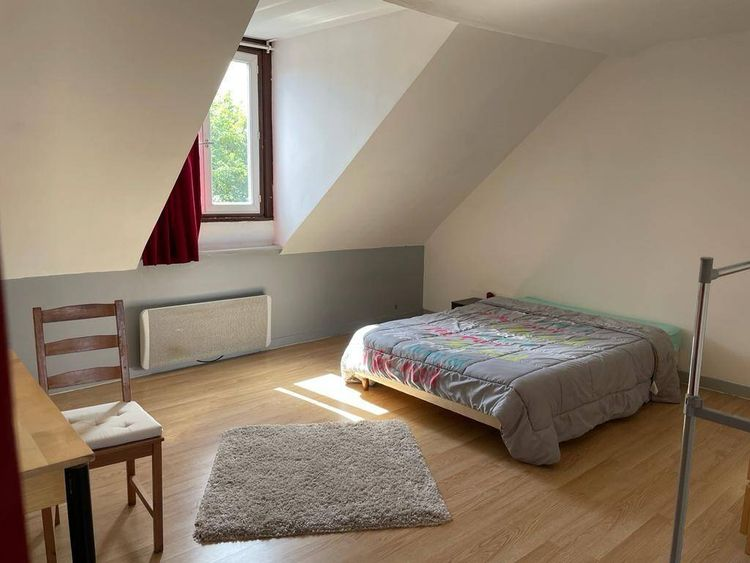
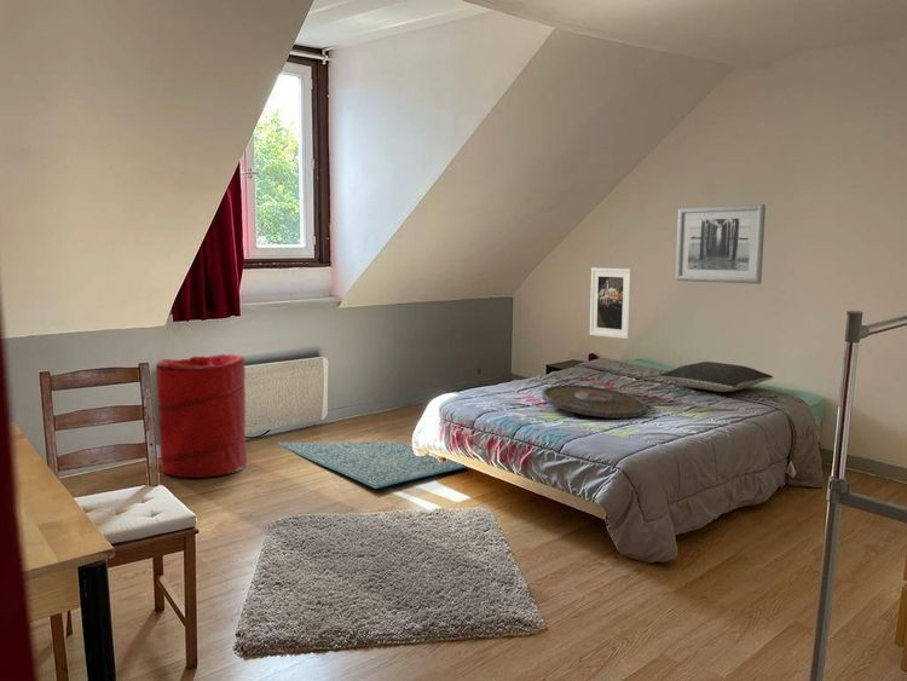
+ rug (359, 451)
+ laundry hamper (202, 411)
+ wall art (717, 244)
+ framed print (610, 302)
+ pillow (715, 376)
+ serving tray (593, 399)
